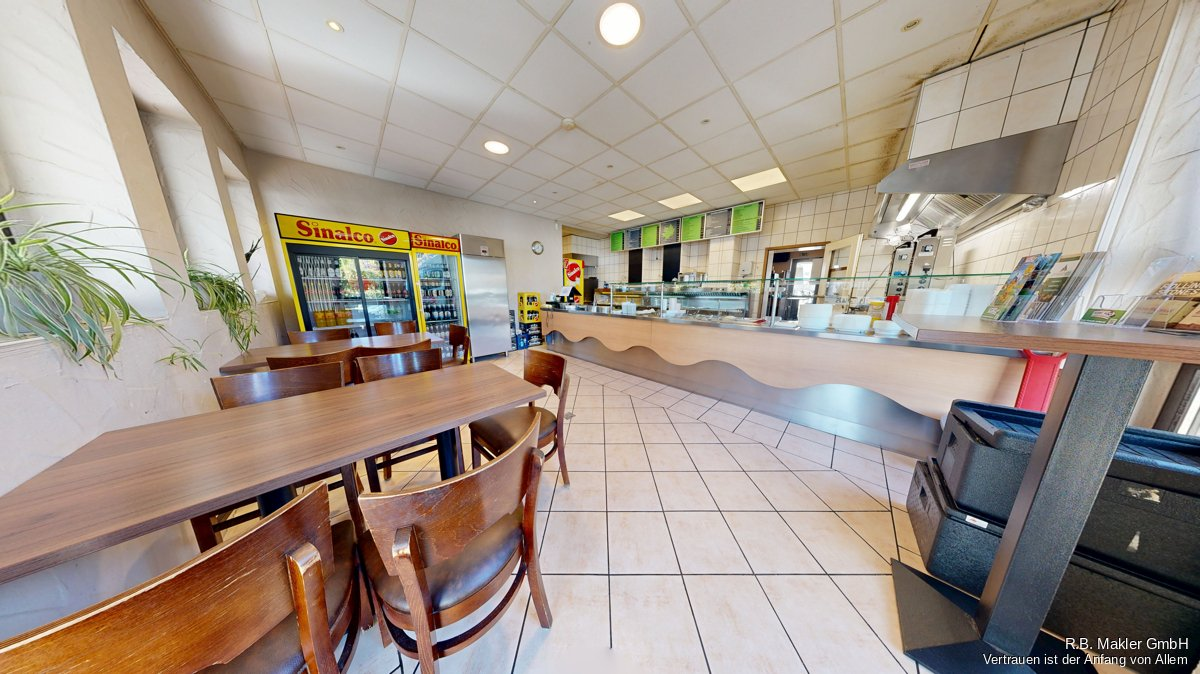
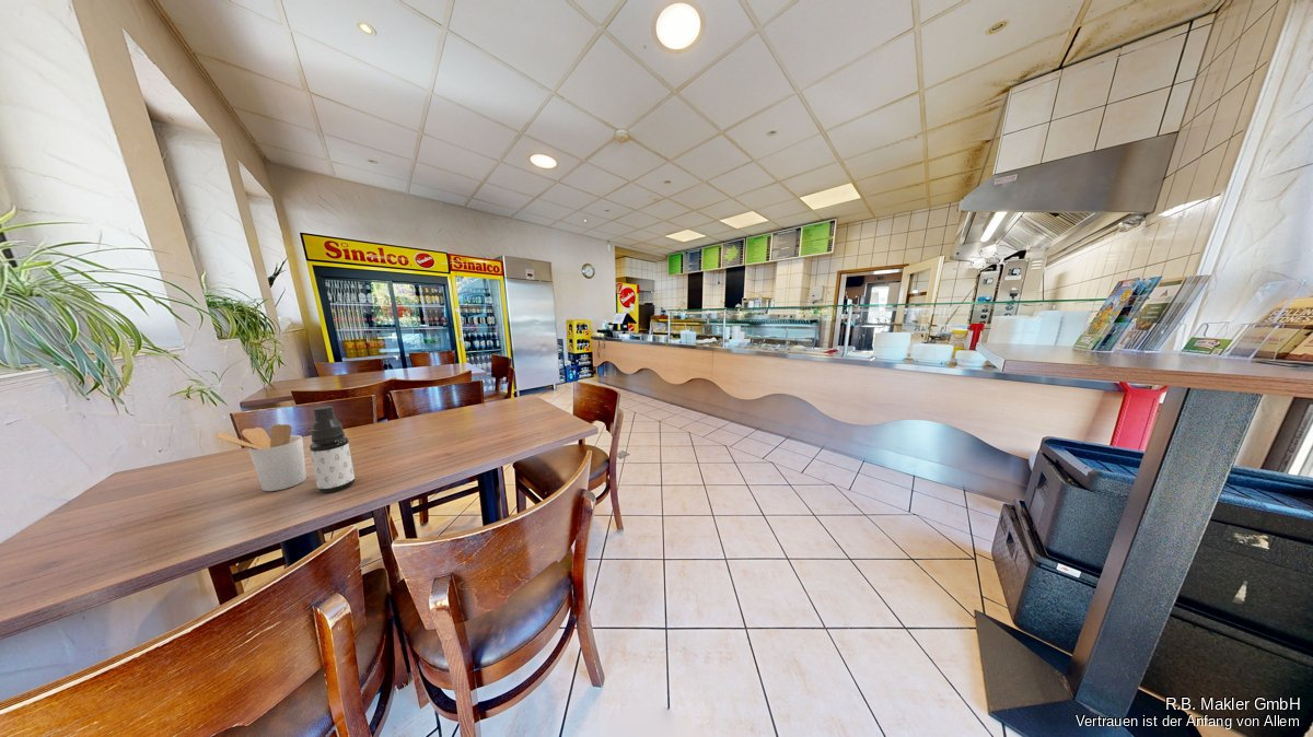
+ spray bottle (329, 447)
+ utensil holder (265, 456)
